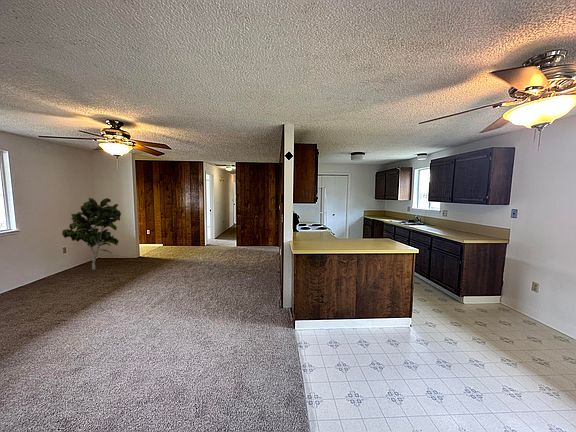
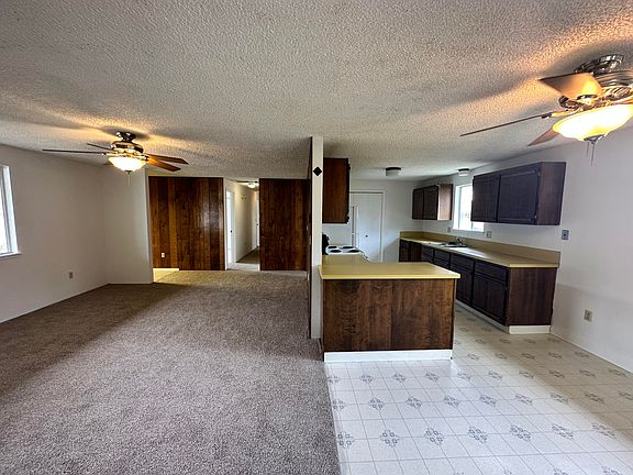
- indoor plant (92, 233)
